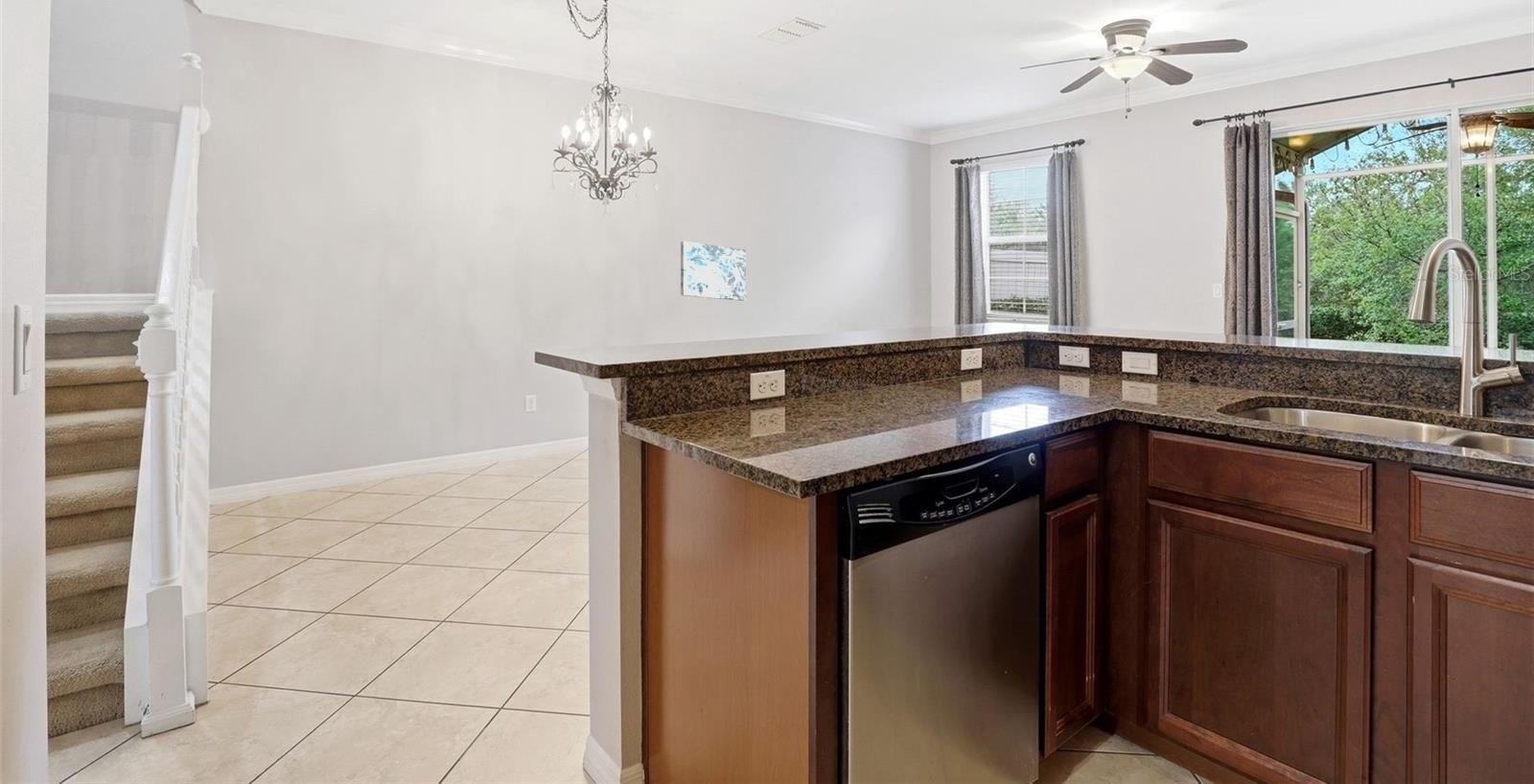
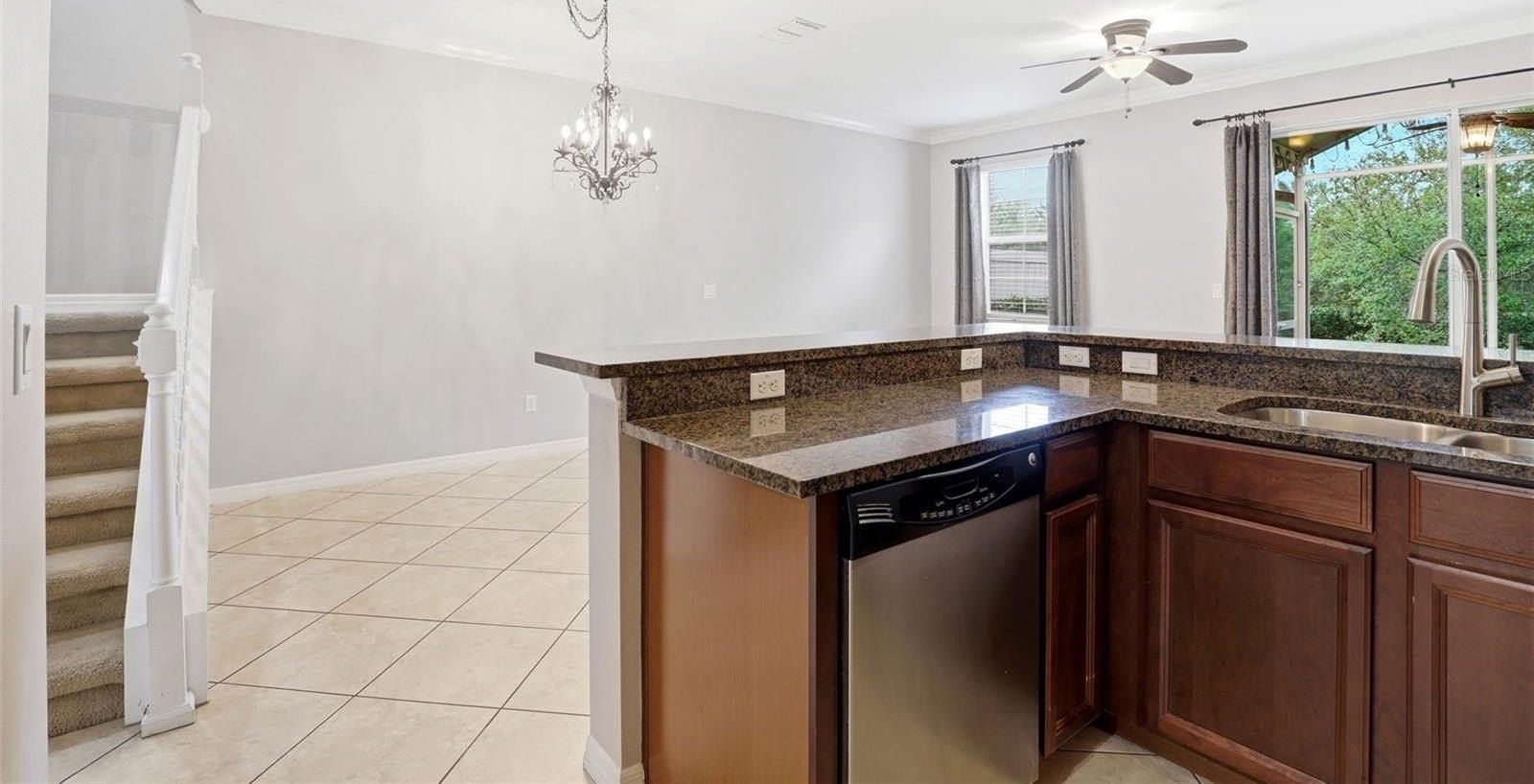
- wall art (713, 271)
